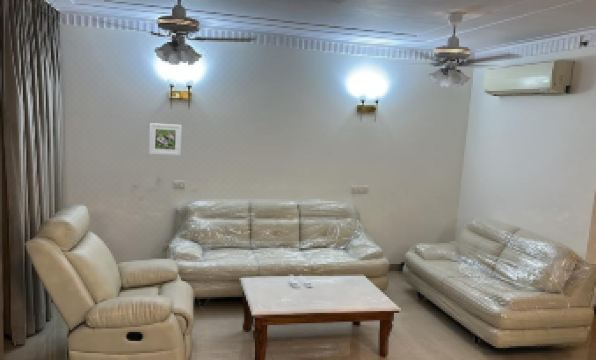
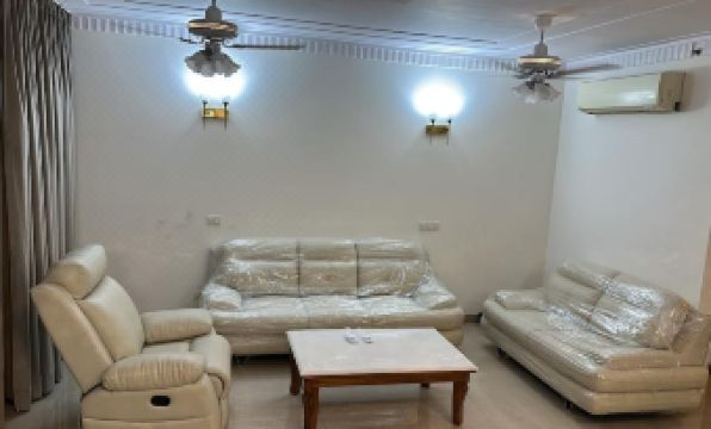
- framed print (165, 139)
